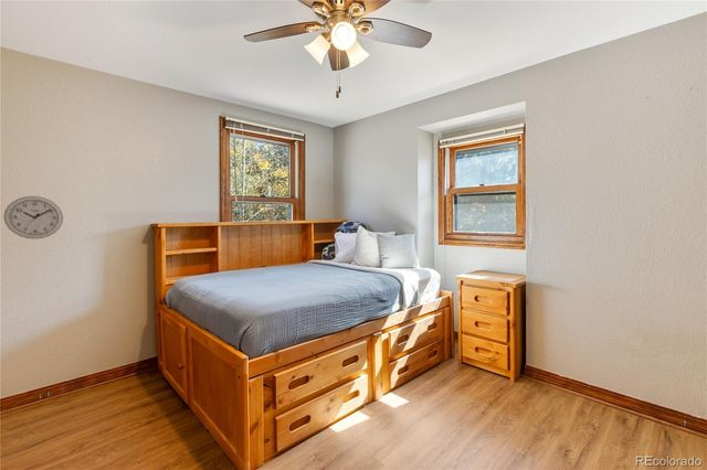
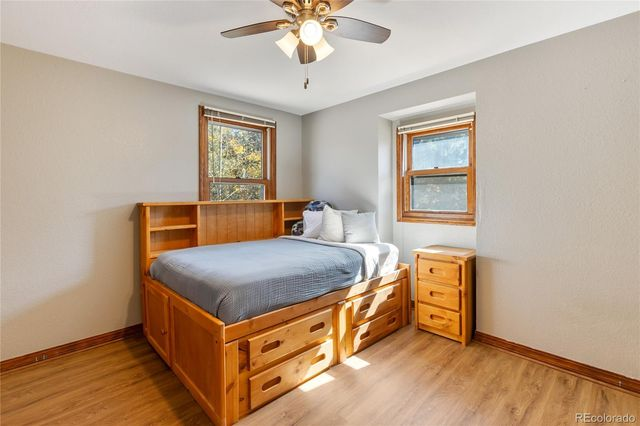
- wall clock (34, 217)
